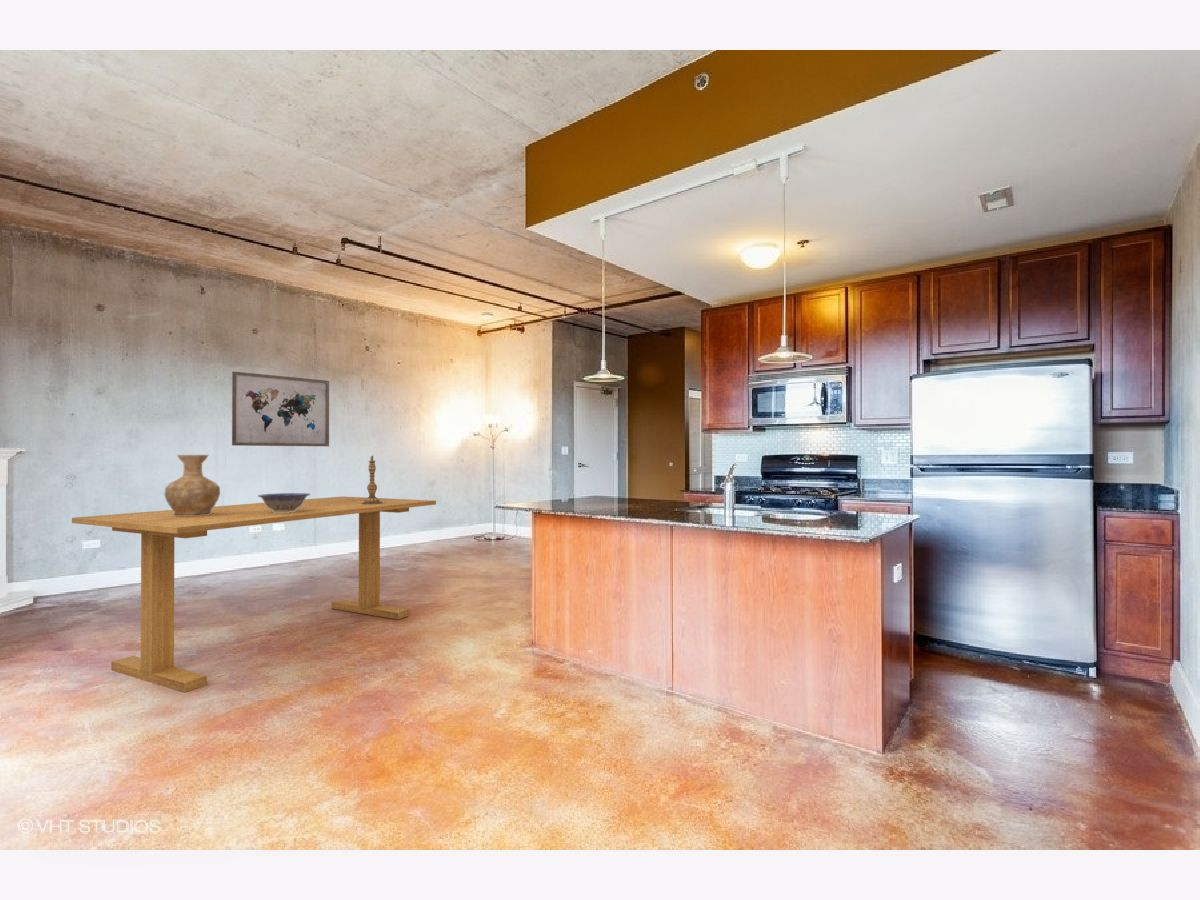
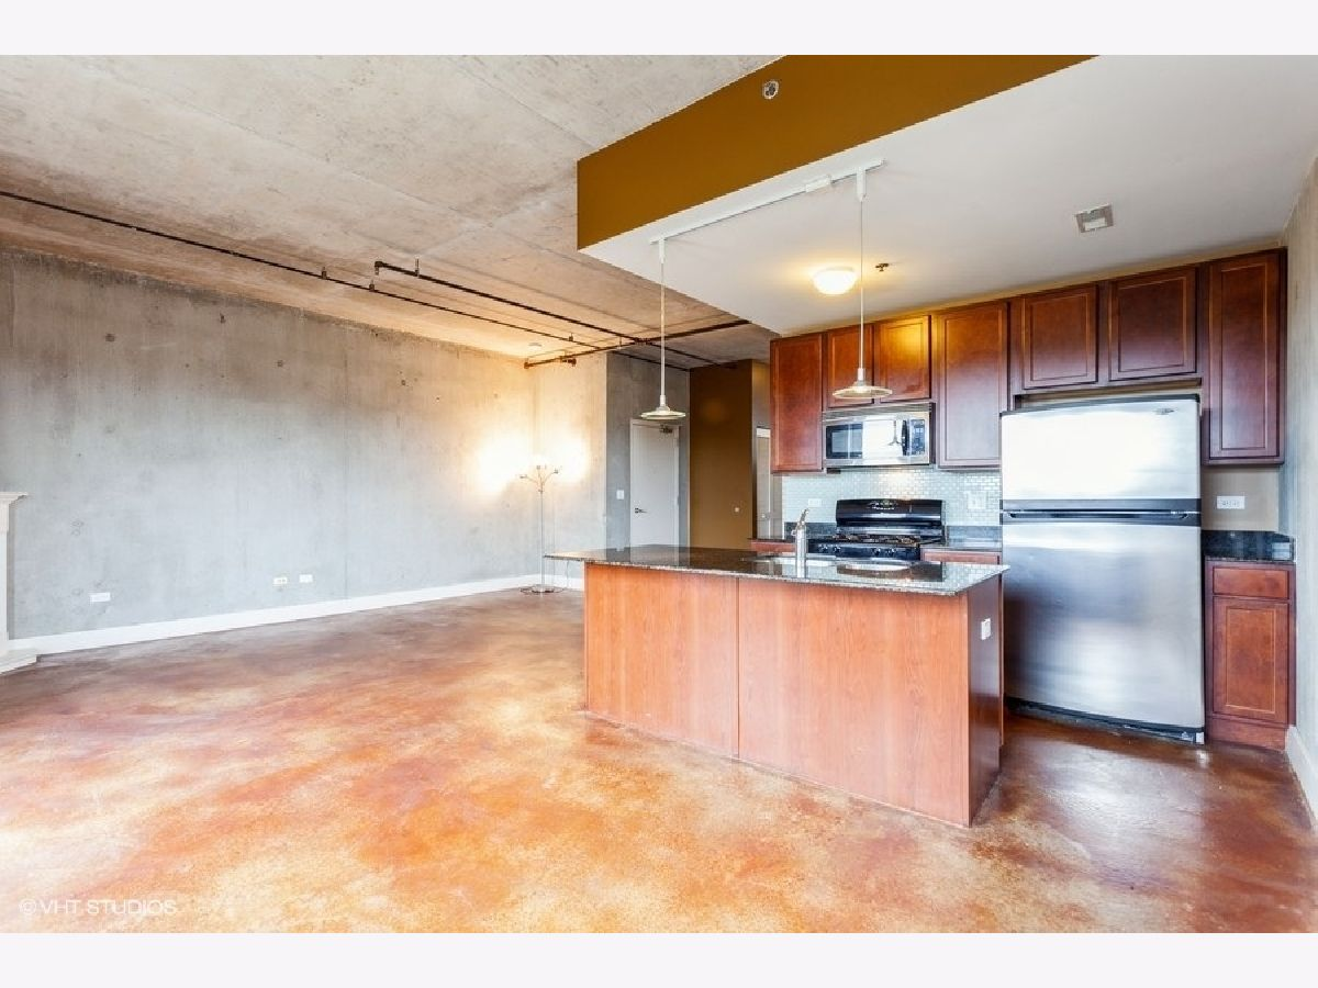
- dining table (276, 522)
- decorative bowl (284, 502)
- vase (192, 484)
- candlestick (372, 478)
- wall art (283, 411)
